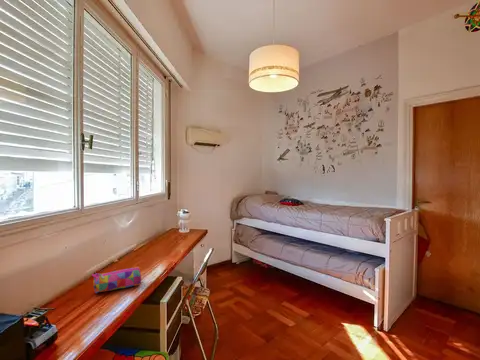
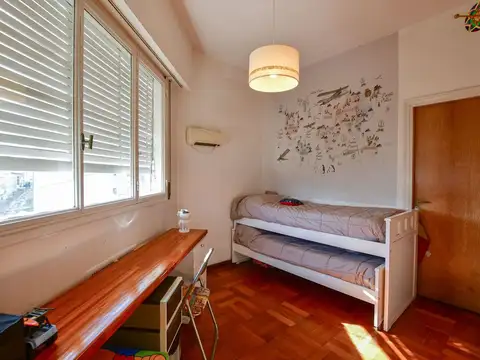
- pencil case (117, 279)
